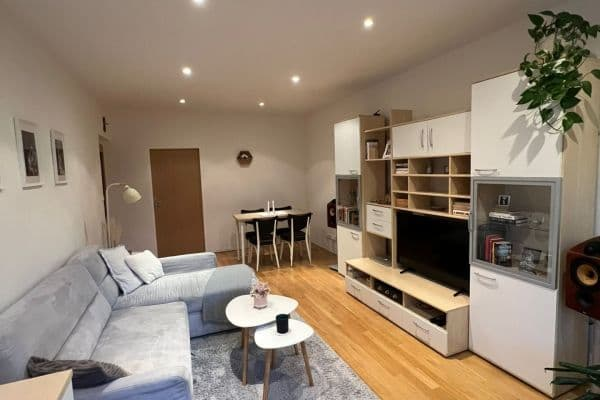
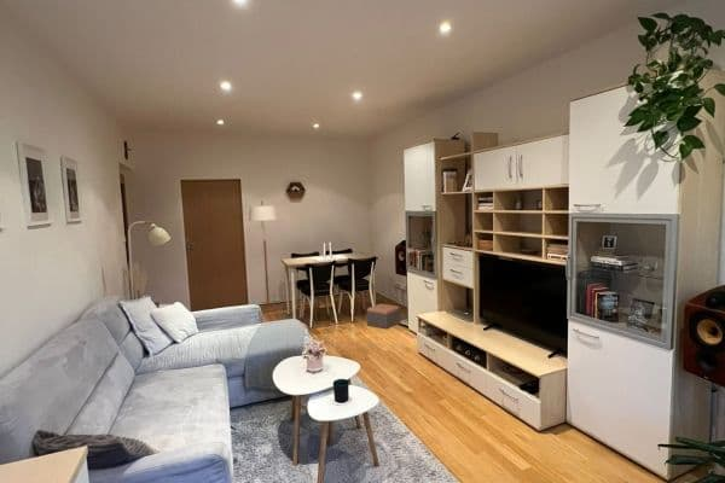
+ floor lamp (265, 255)
+ footstool (383, 315)
